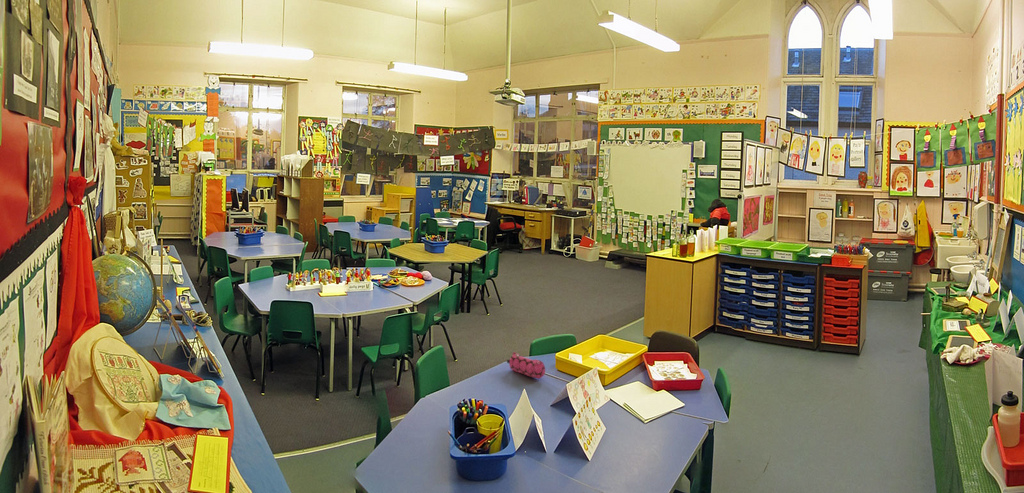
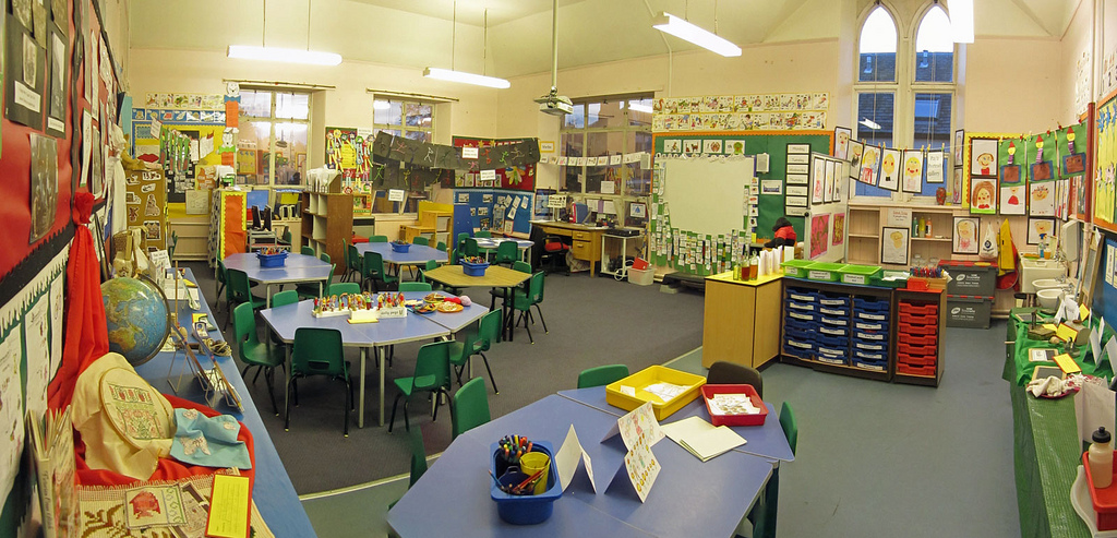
- pencil case (526, 365)
